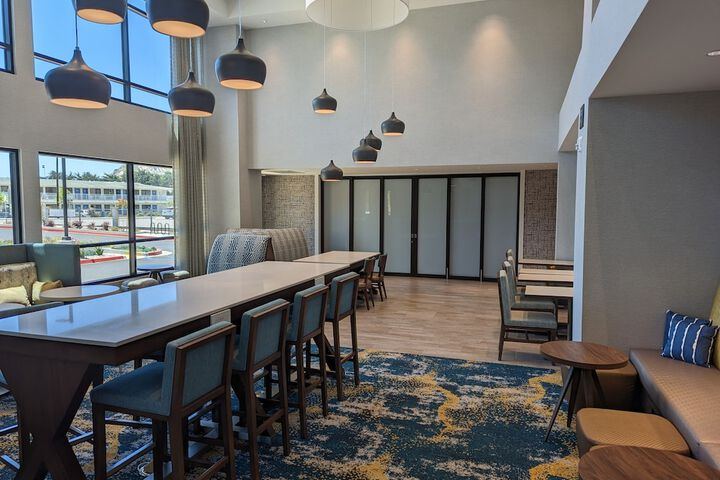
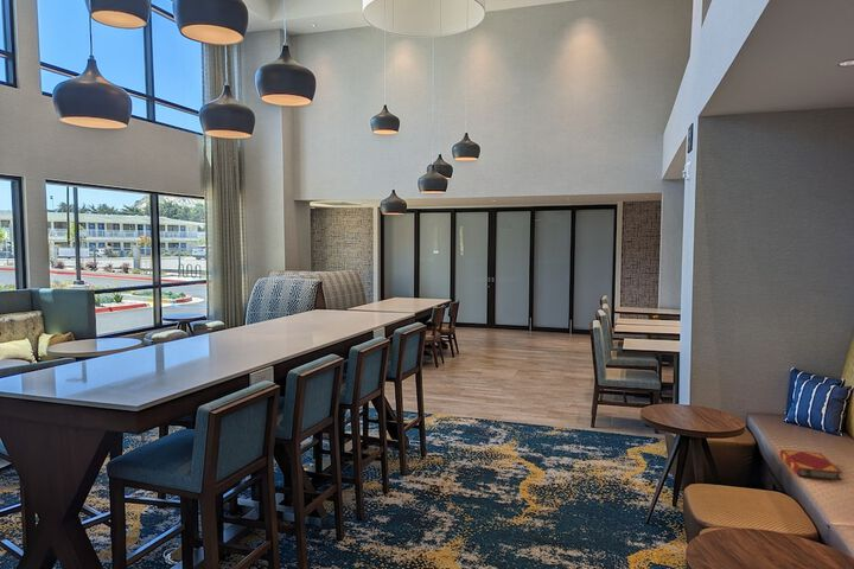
+ hardback book (809, 463)
